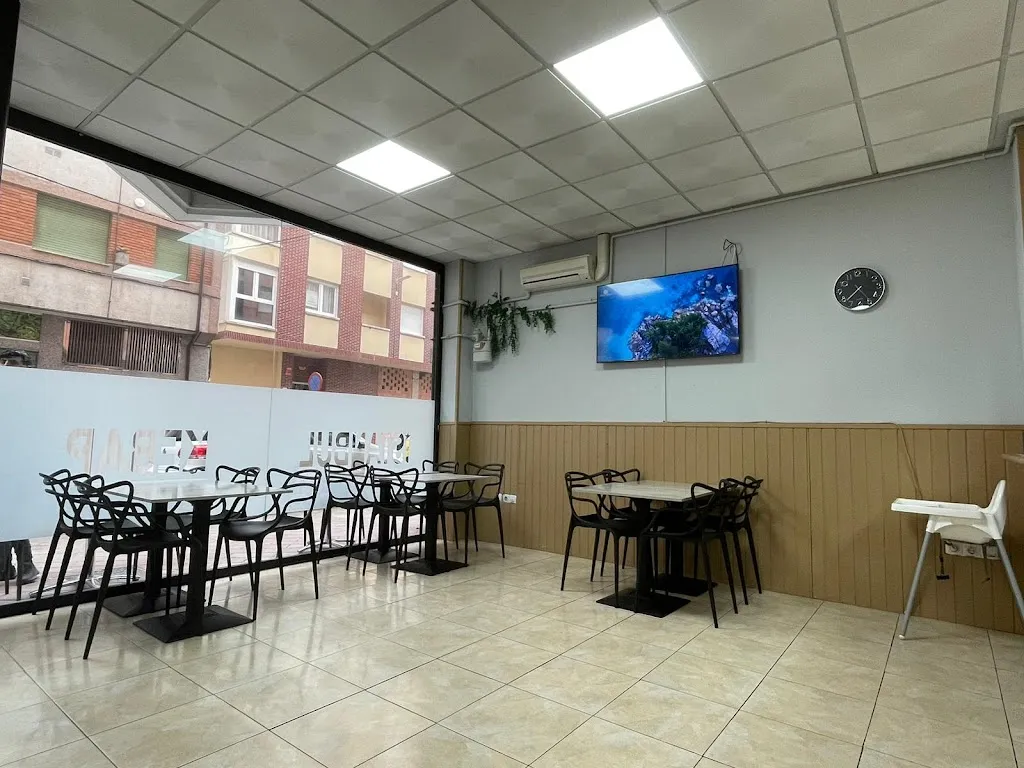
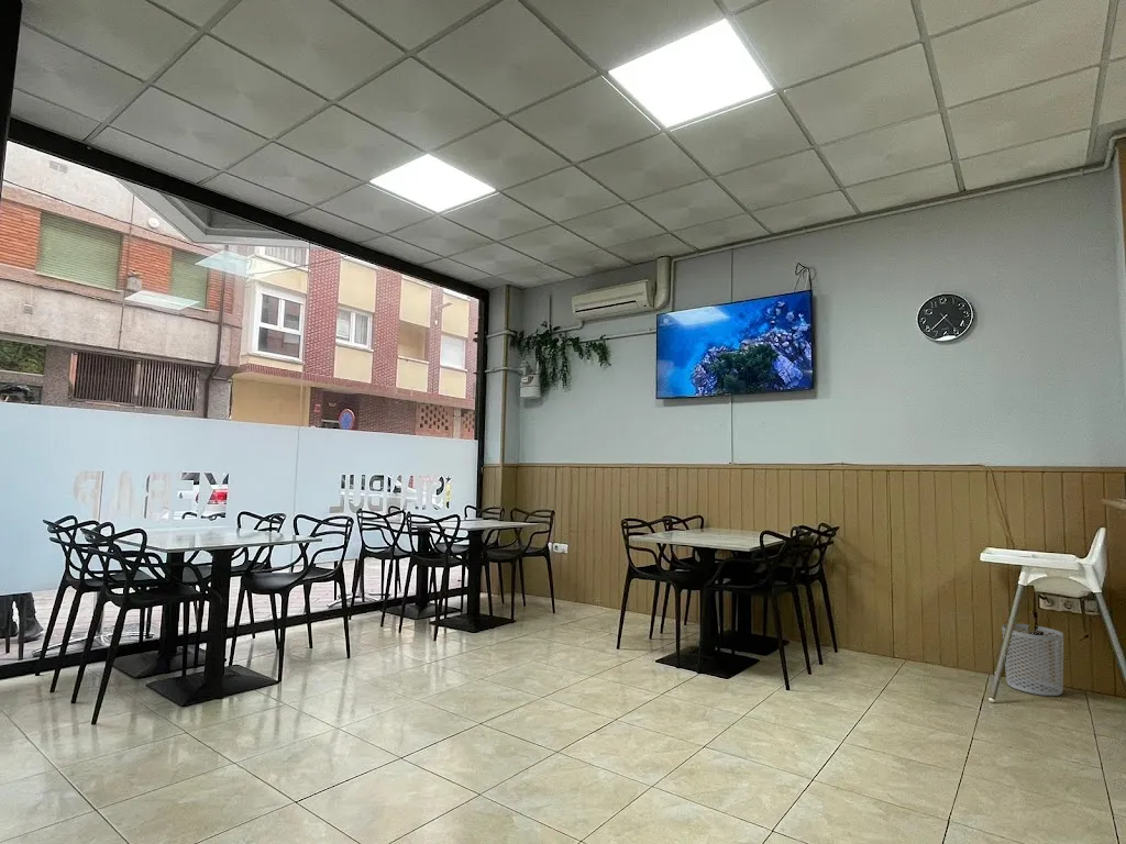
+ waste bin (1033, 658)
